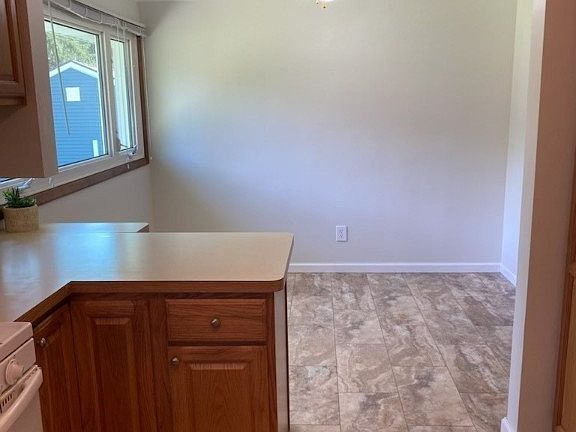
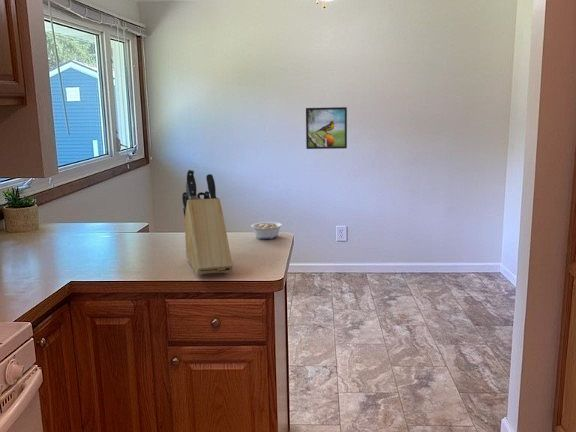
+ legume (266, 229)
+ knife block (204, 218)
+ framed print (326, 128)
